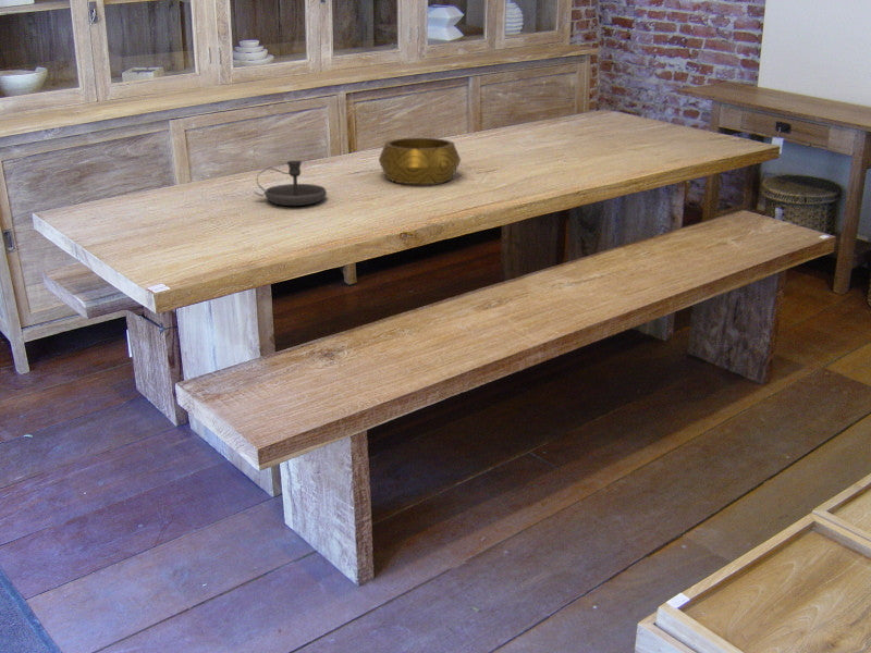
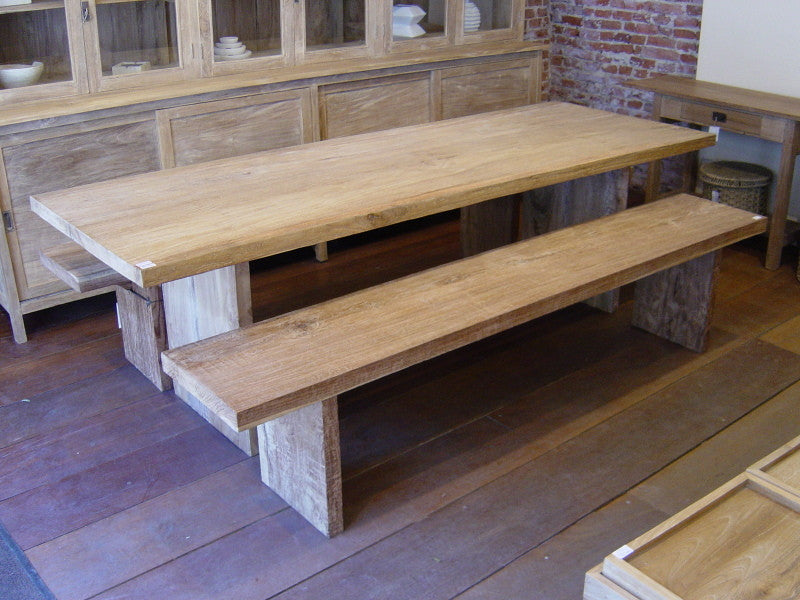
- candlestick (290, 184)
- decorative bowl (419, 160)
